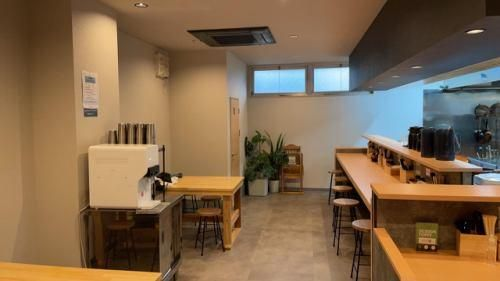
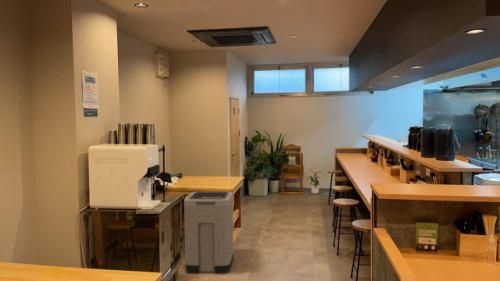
+ house plant (314, 181)
+ trash can (209, 230)
